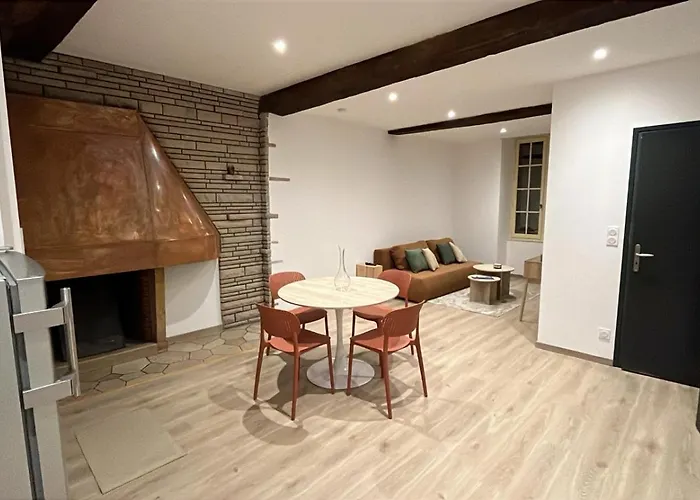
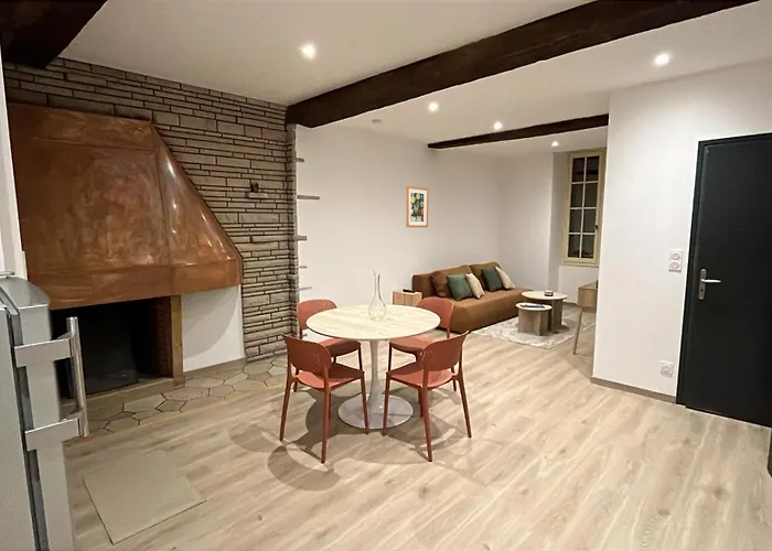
+ wall art (417, 207)
